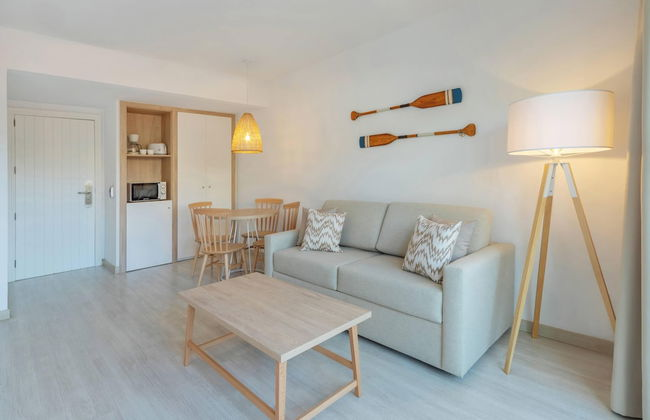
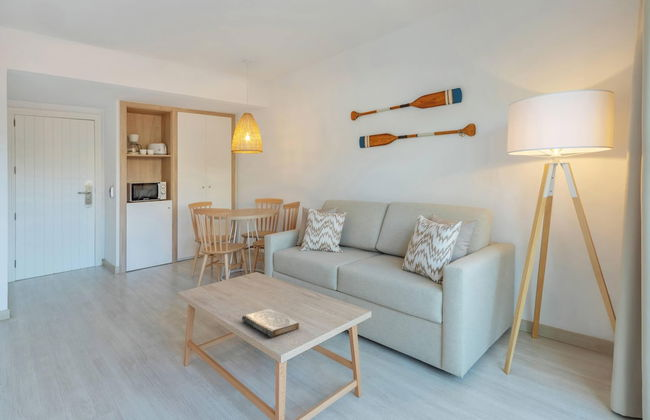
+ book (269, 322)
